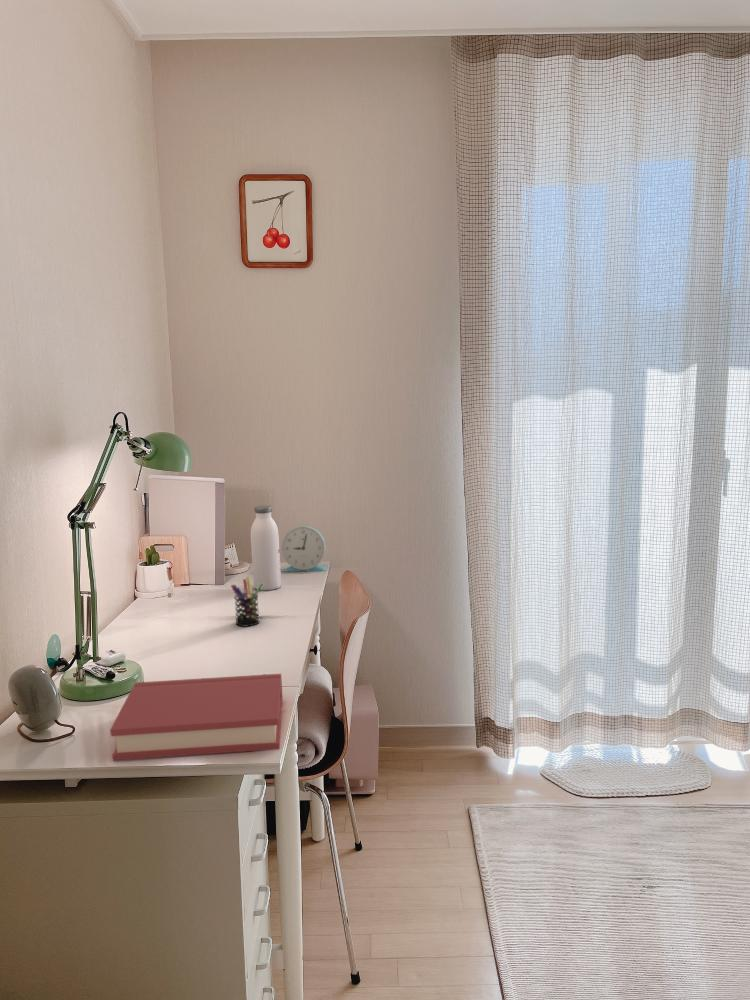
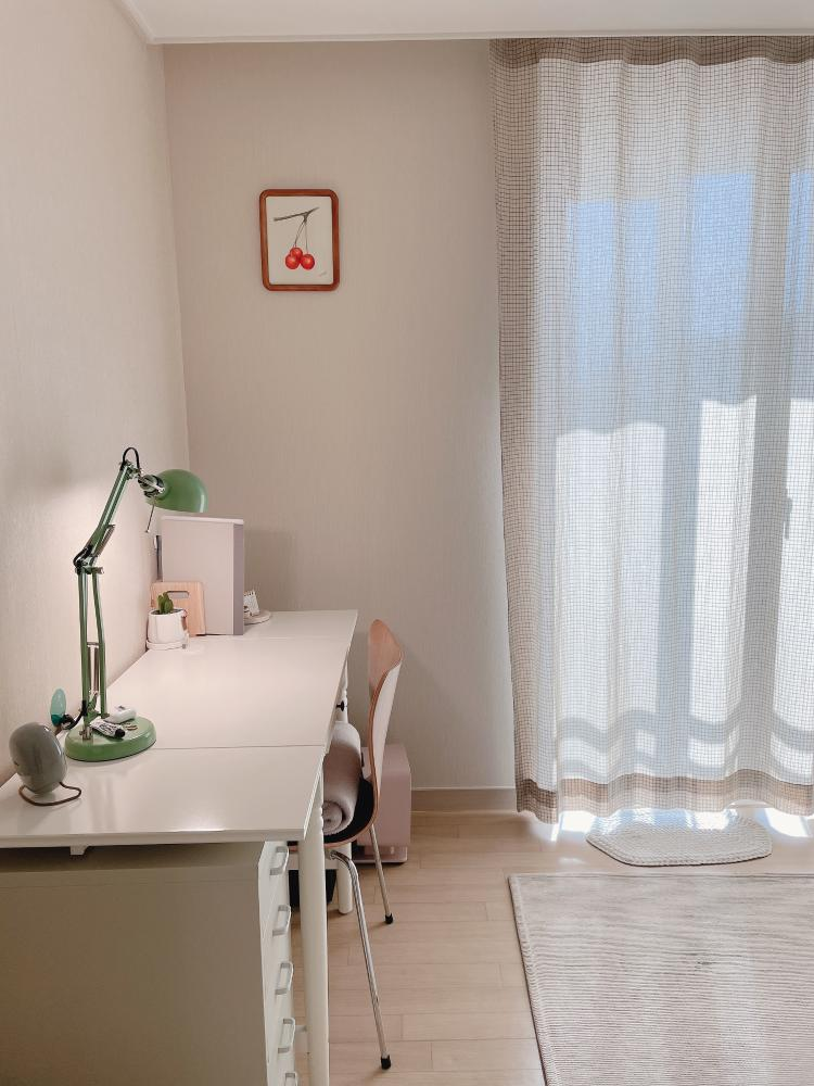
- pen holder (249, 599)
- hardback book (203, 713)
- alarm clock (304, 546)
- water bottle (265, 546)
